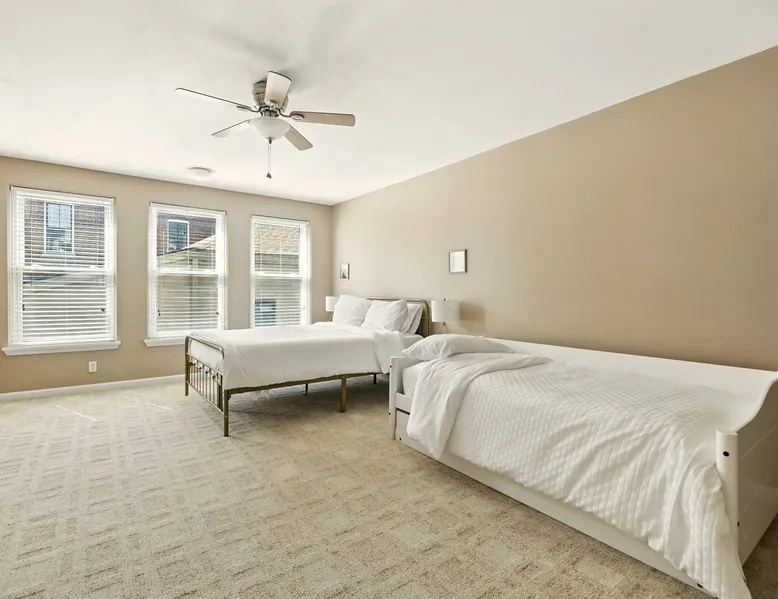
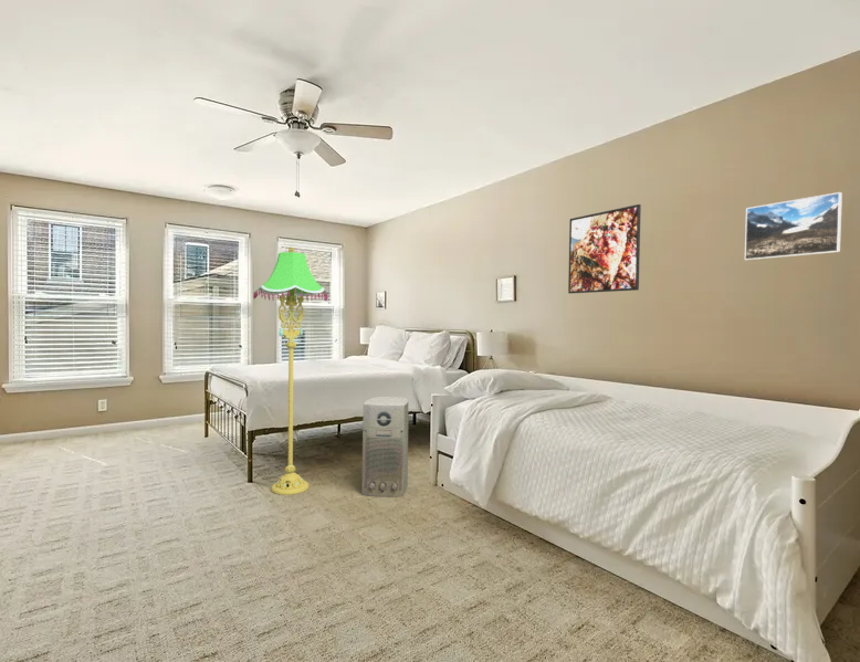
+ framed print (601, 252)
+ air purifier (386, 443)
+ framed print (789, 228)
+ floor lamp (291, 368)
